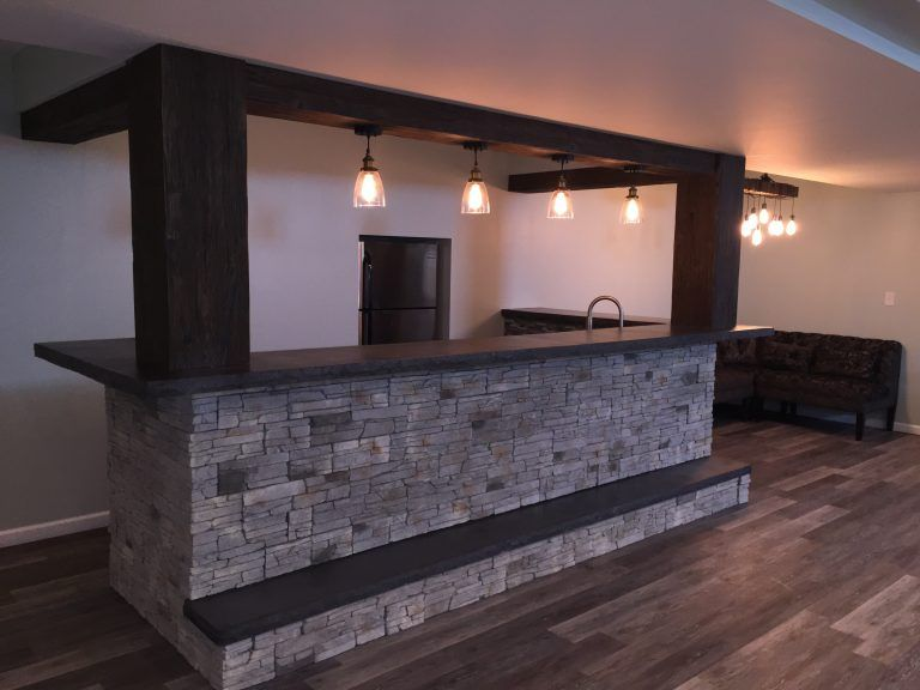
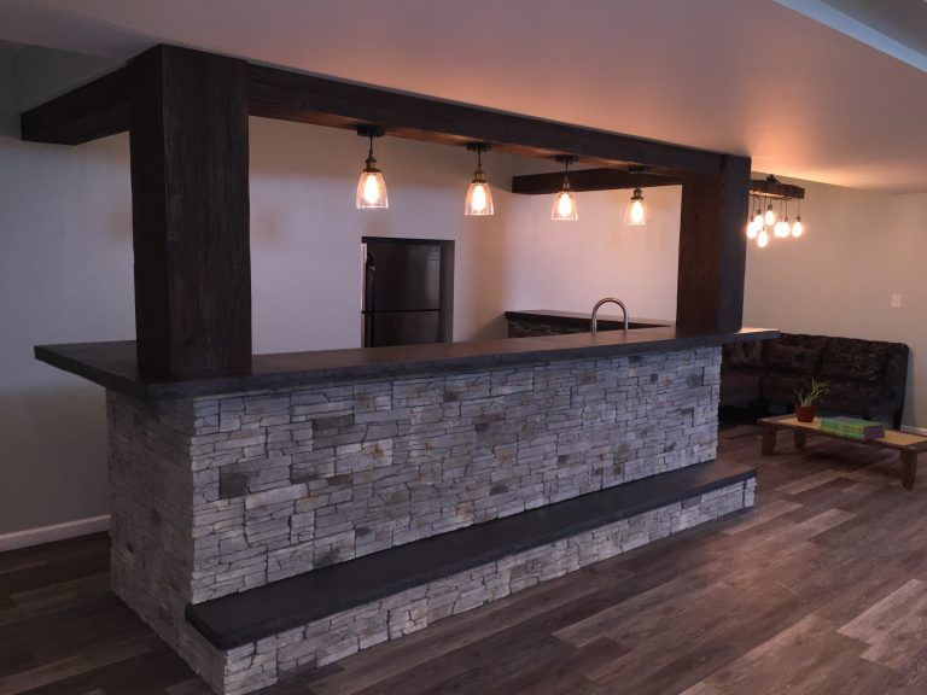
+ coffee table (849, 440)
+ potted plant (812, 398)
+ stack of books (851, 427)
